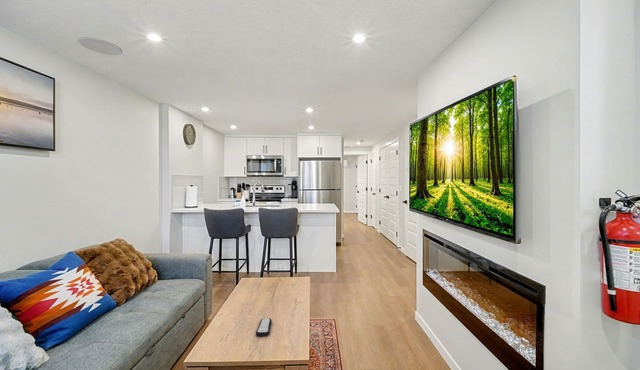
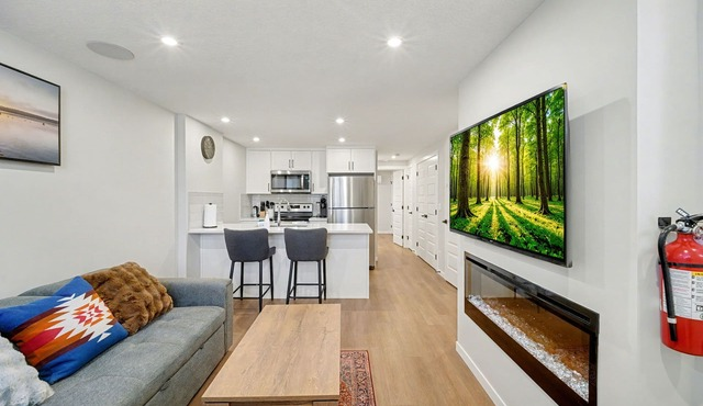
- remote control (264, 326)
